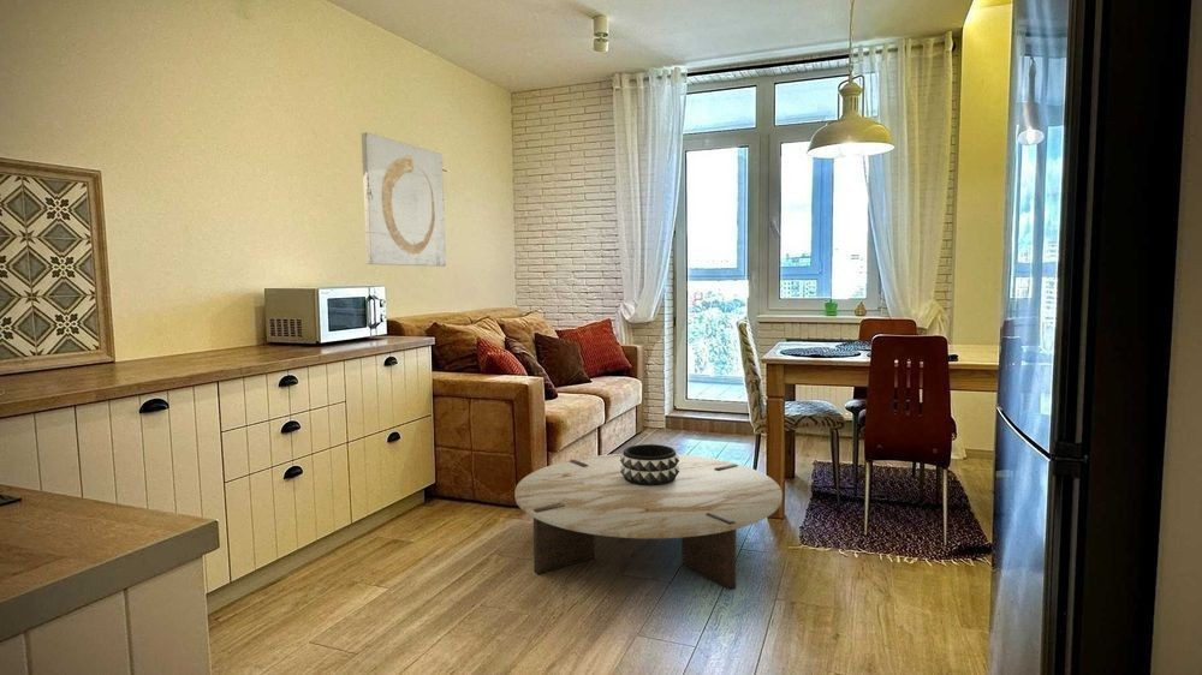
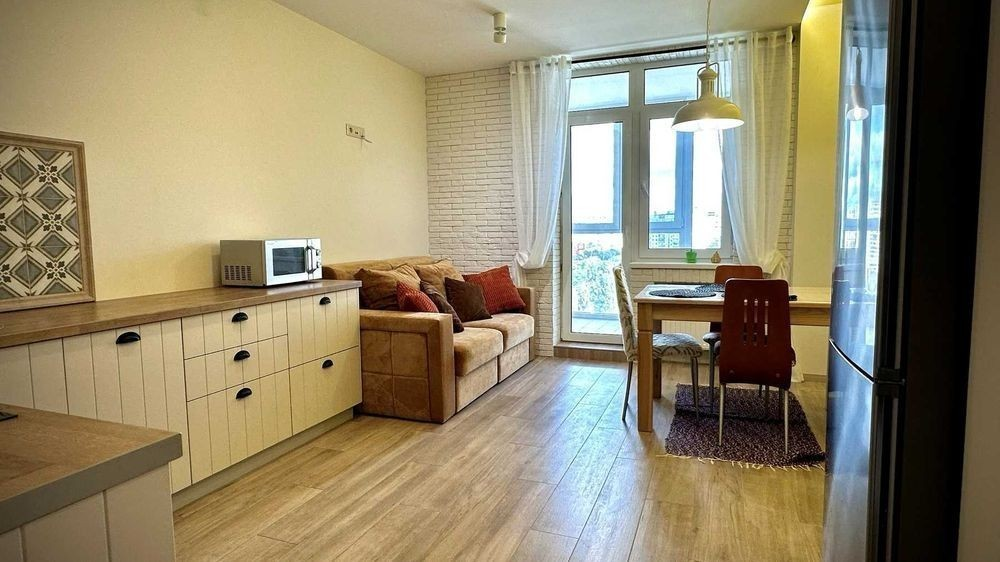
- coffee table (647, 512)
- decorative bowl (649, 464)
- wall art (406, 204)
